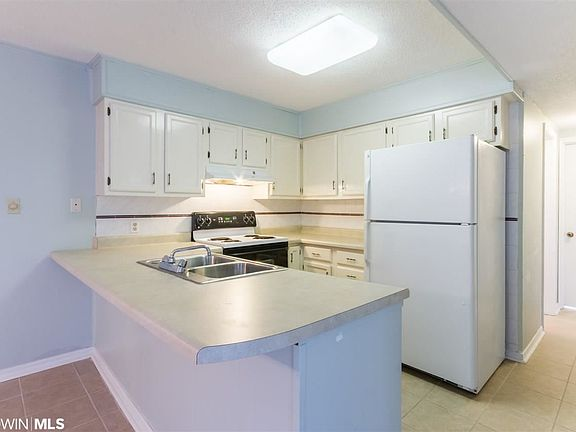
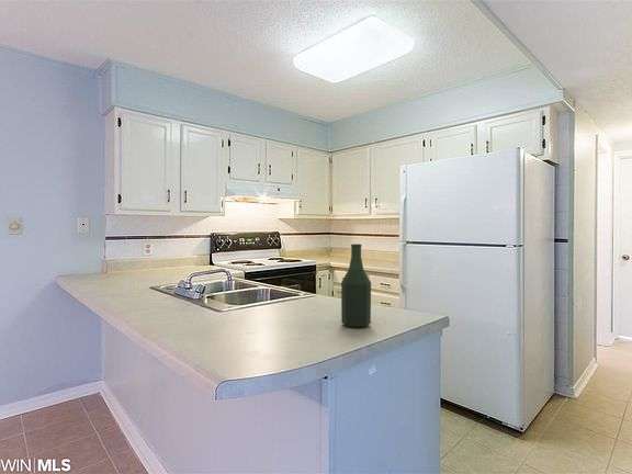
+ bottle (356, 284)
